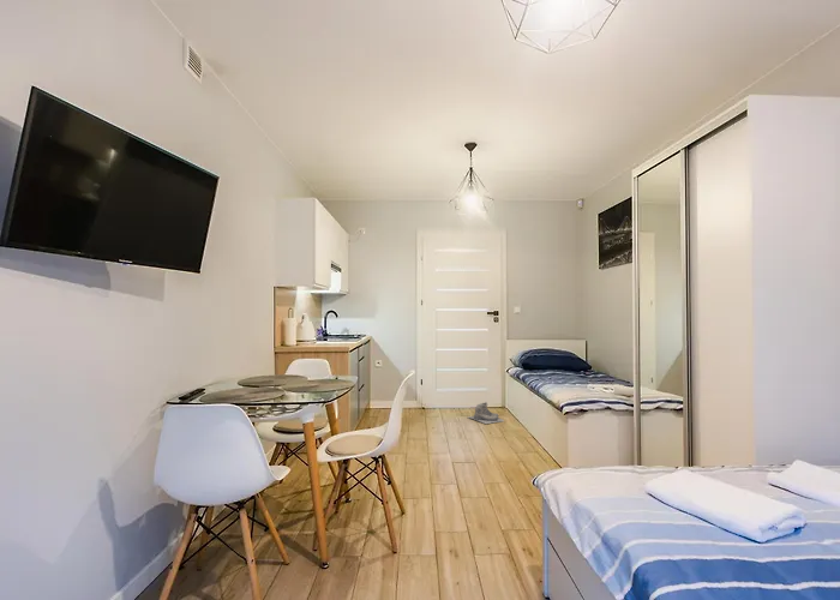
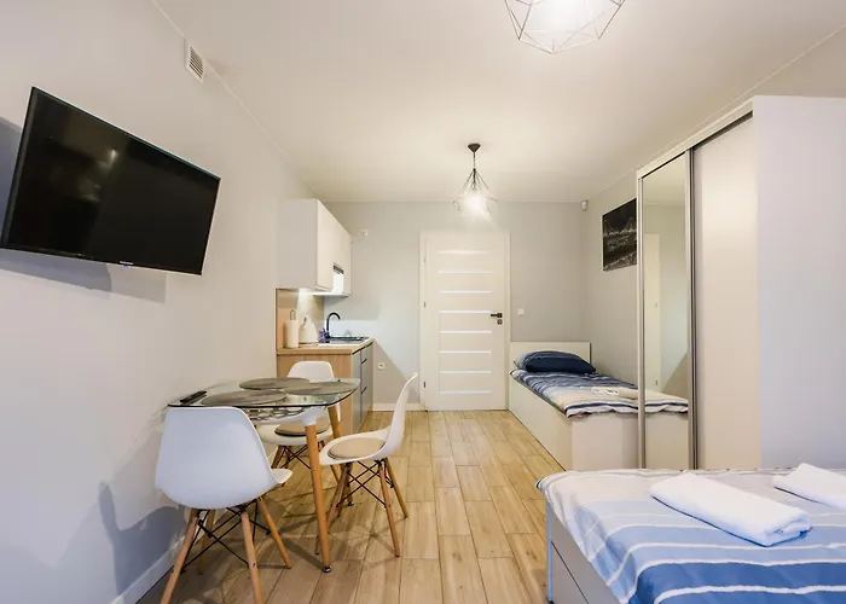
- boots (486, 410)
